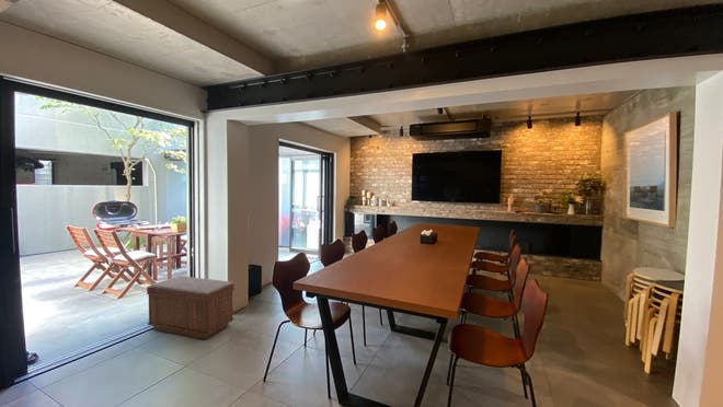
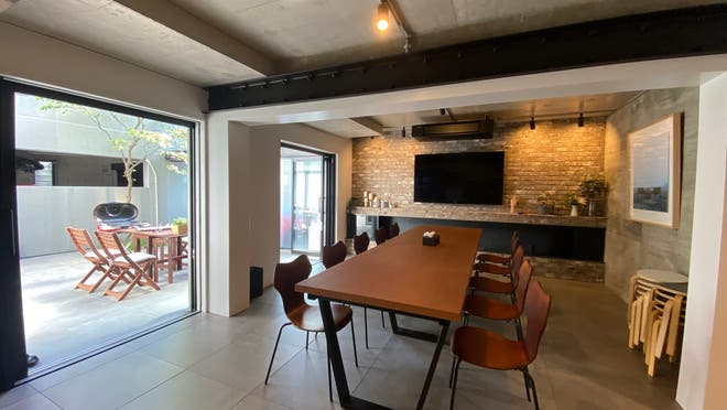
- bench (192, 304)
